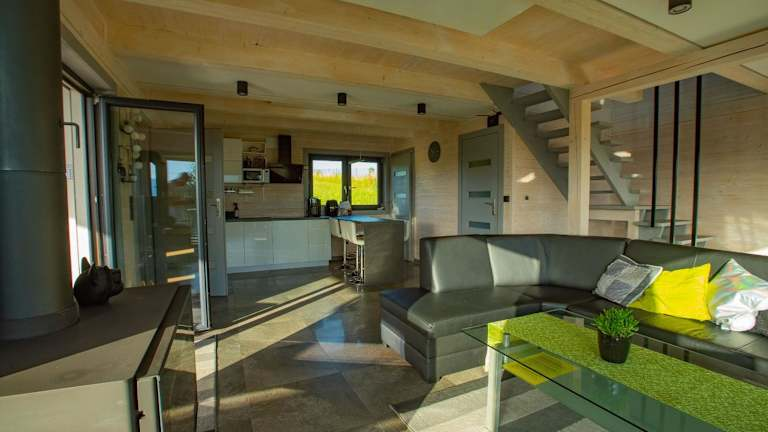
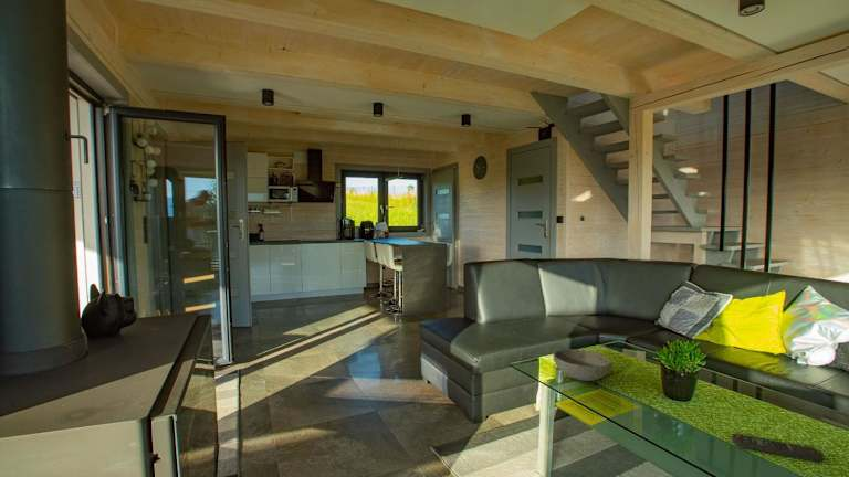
+ bowl (580, 367)
+ remote control (775, 446)
